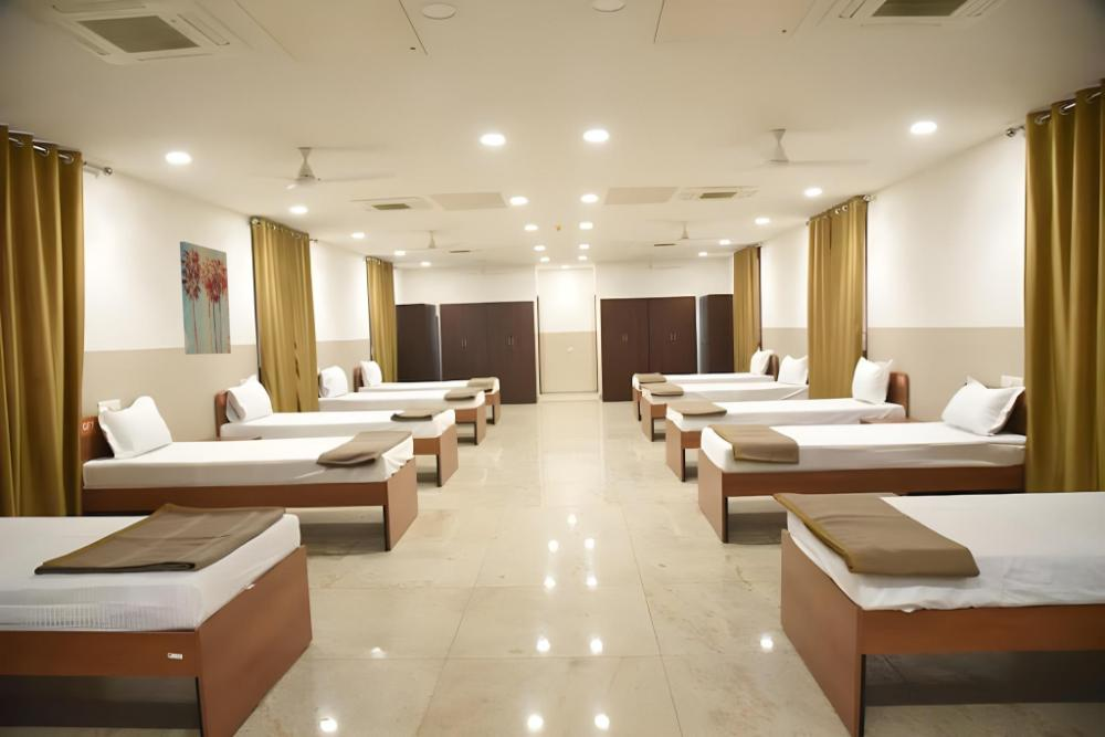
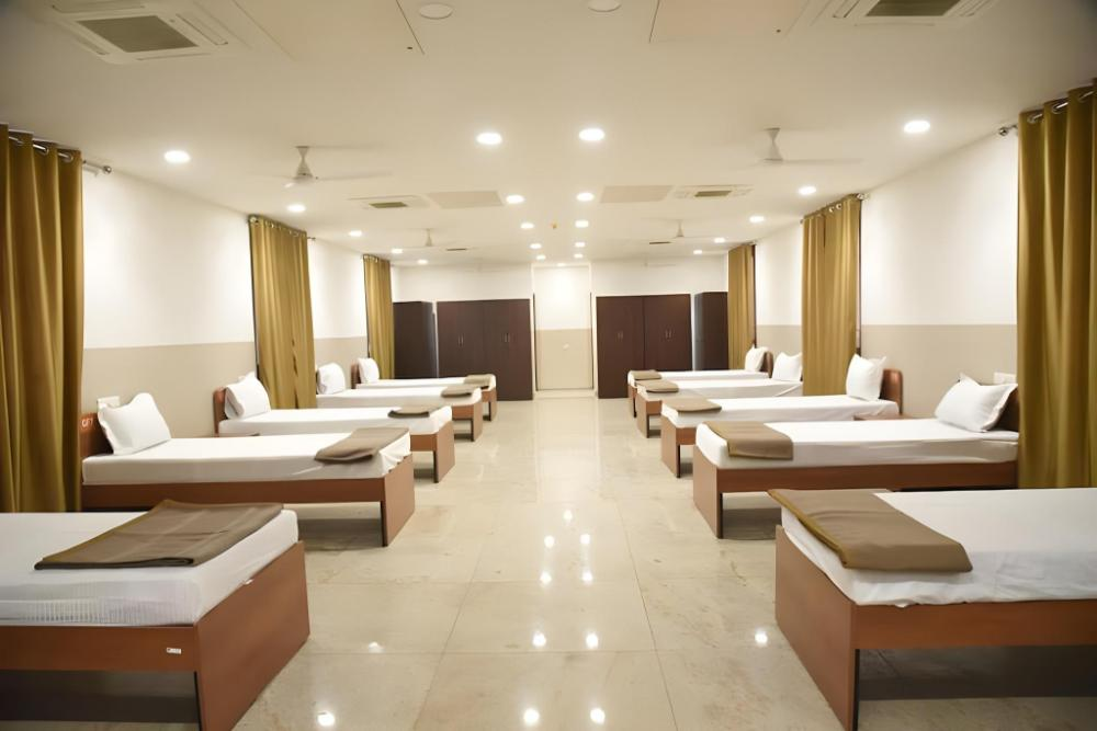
- wall art (207, 301)
